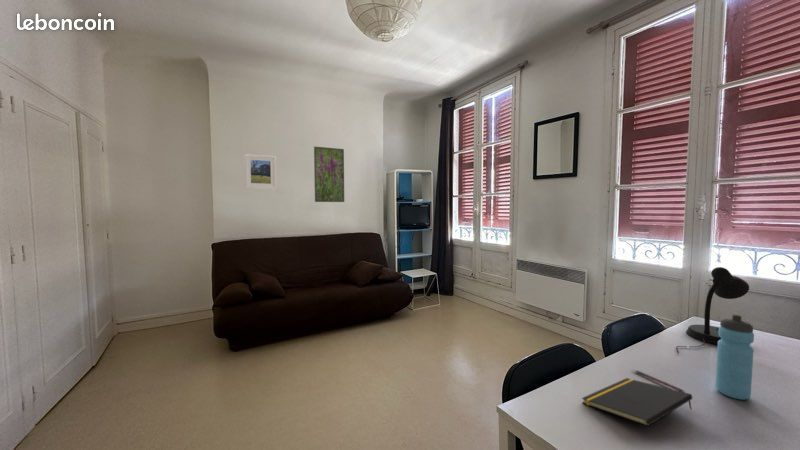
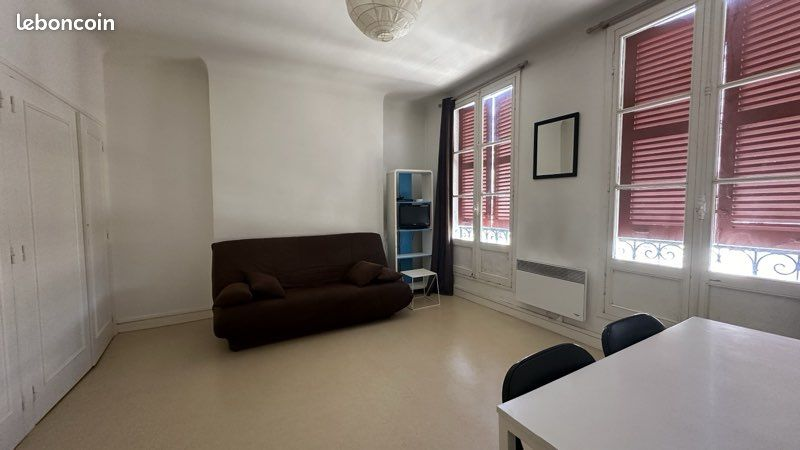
- pen (656, 379)
- desk lamp (705, 305)
- water bottle (734, 354)
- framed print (260, 171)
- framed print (329, 175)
- notepad (635, 398)
